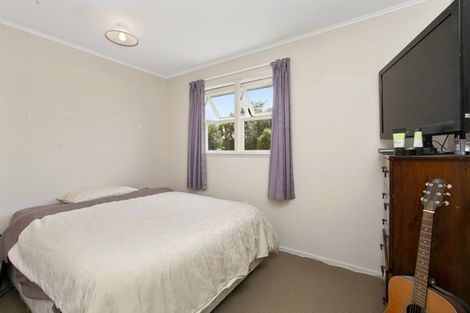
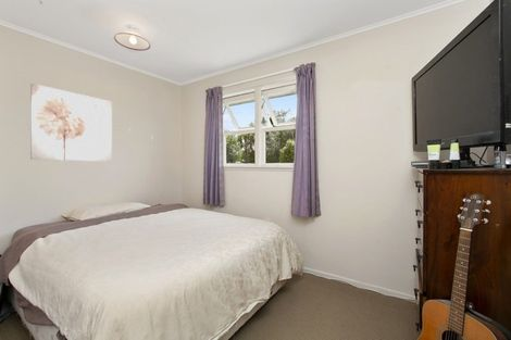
+ wall art (75, 127)
